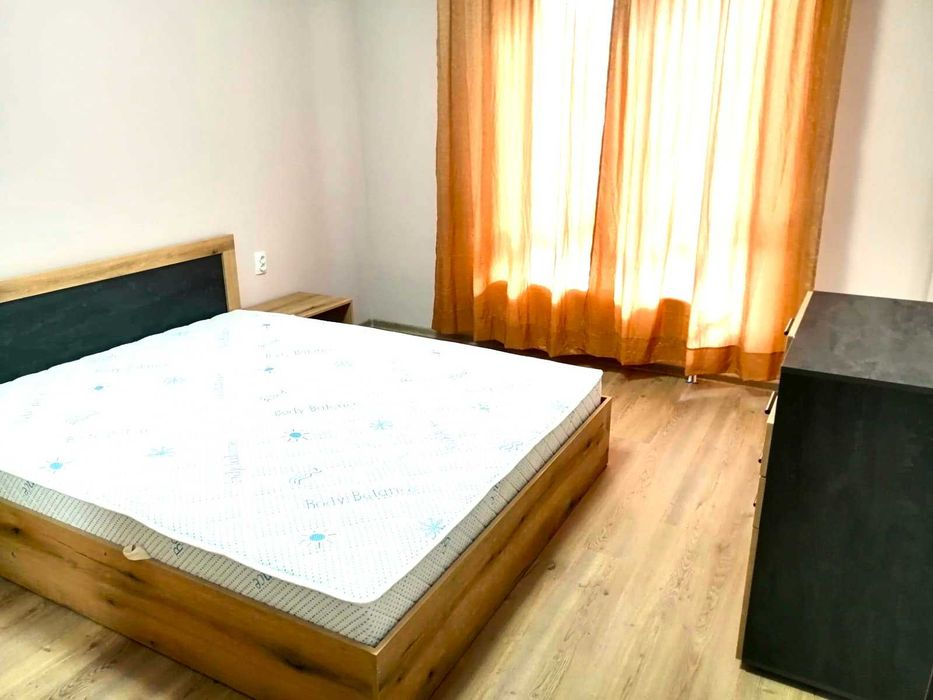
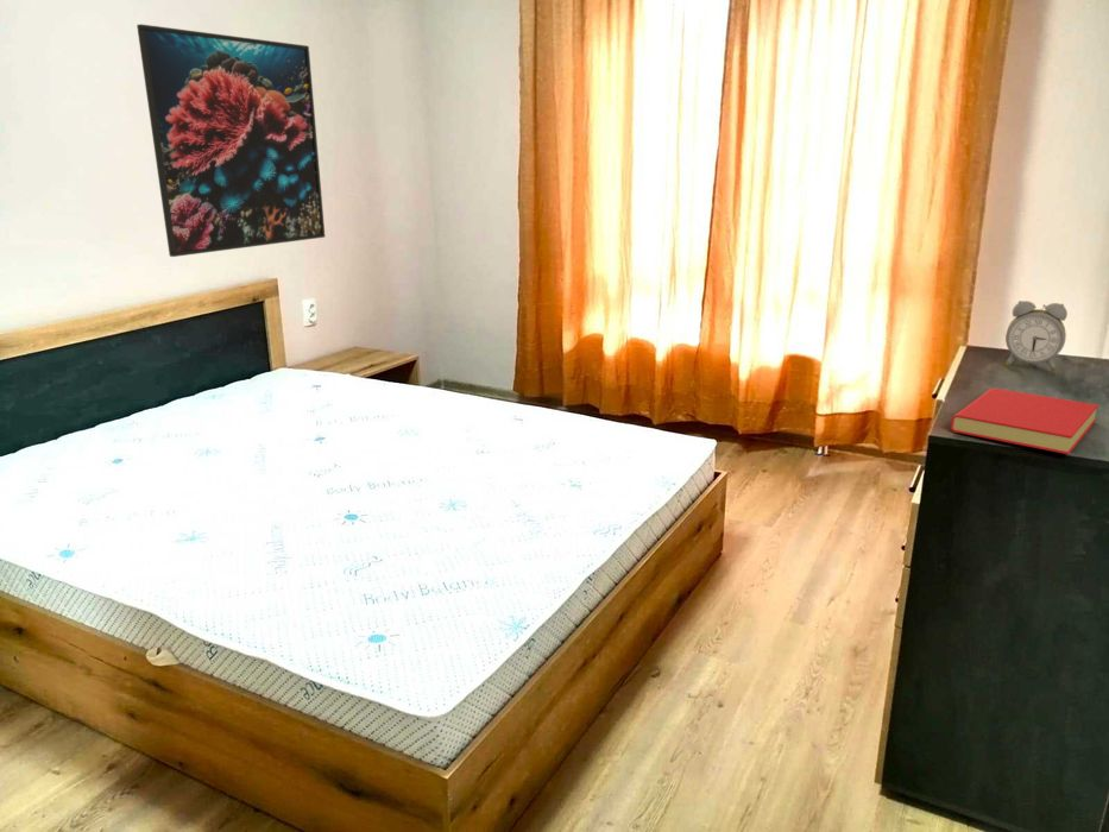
+ alarm clock (1035, 334)
+ book (1025, 417)
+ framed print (242, 144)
